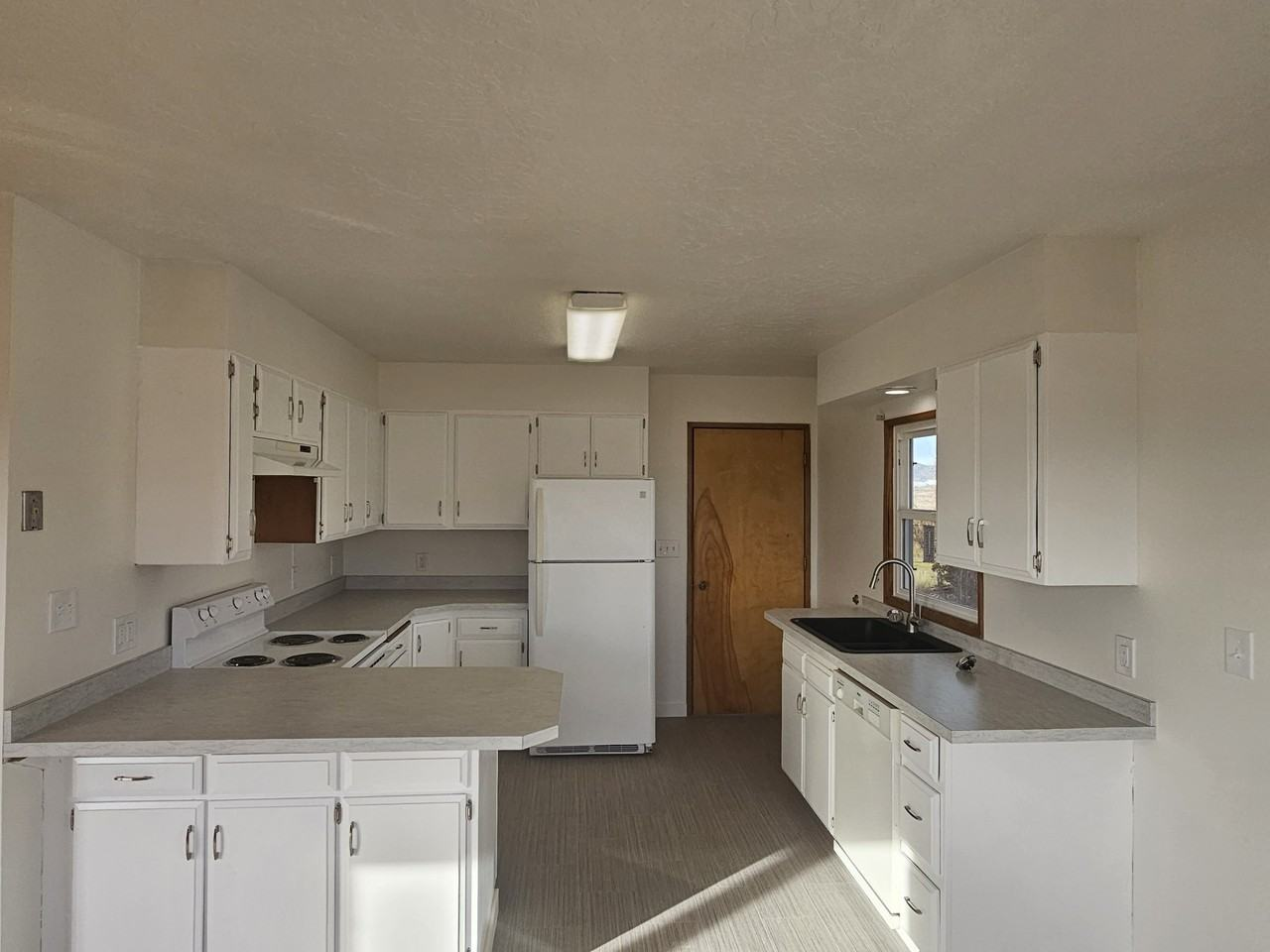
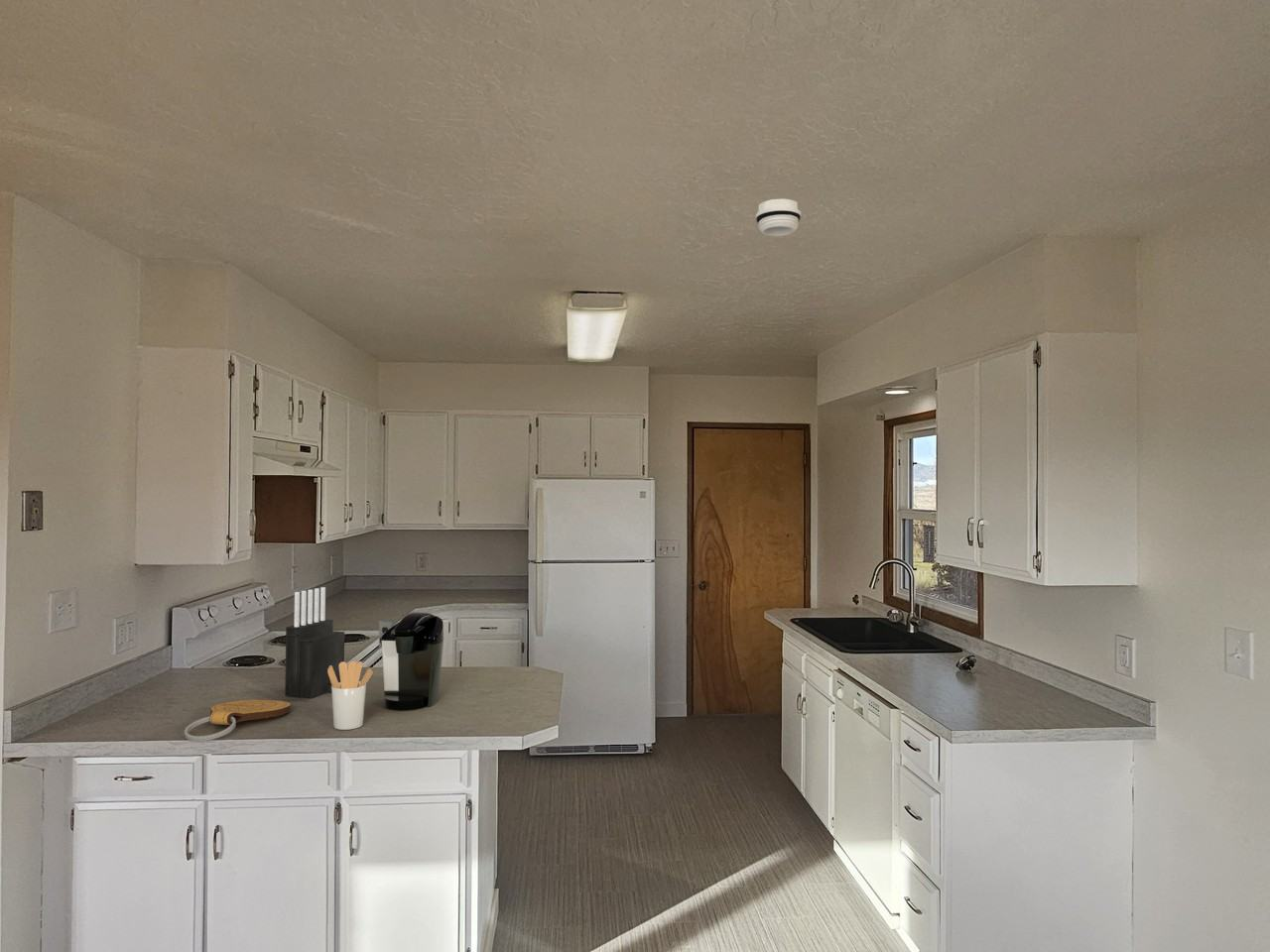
+ utensil holder (348, 693)
+ smoke detector (778, 218)
+ key chain (234, 714)
+ coffee maker (400, 655)
+ knife block (318, 641)
